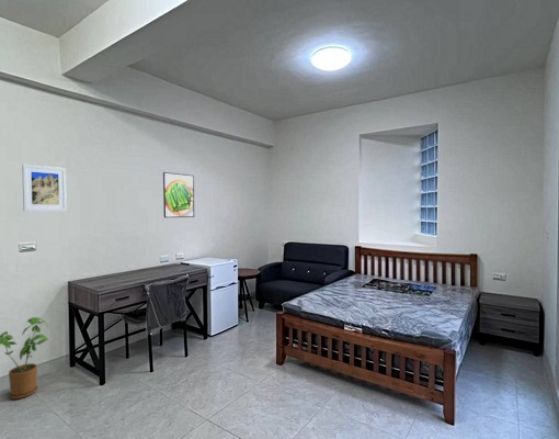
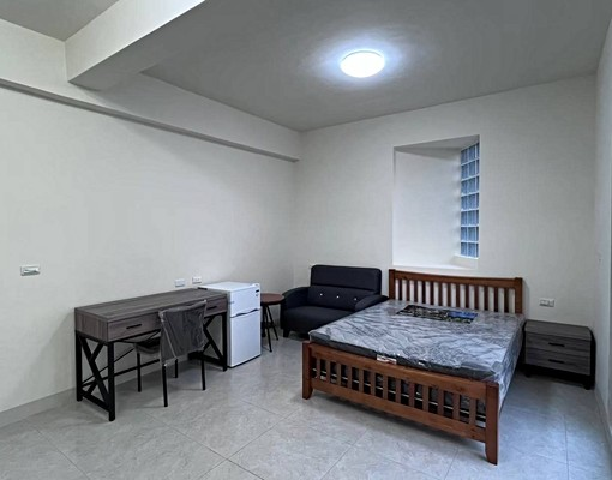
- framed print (45, 188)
- house plant (26, 356)
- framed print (179, 195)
